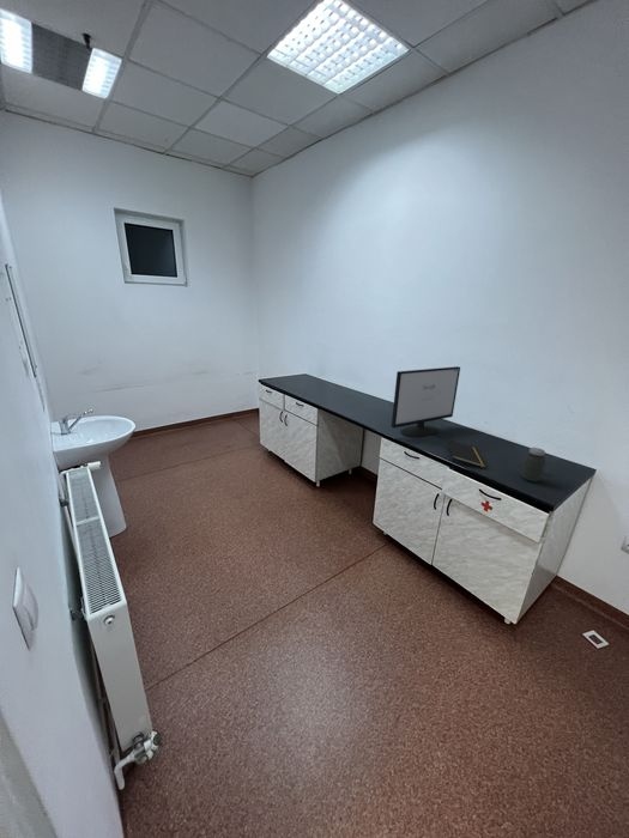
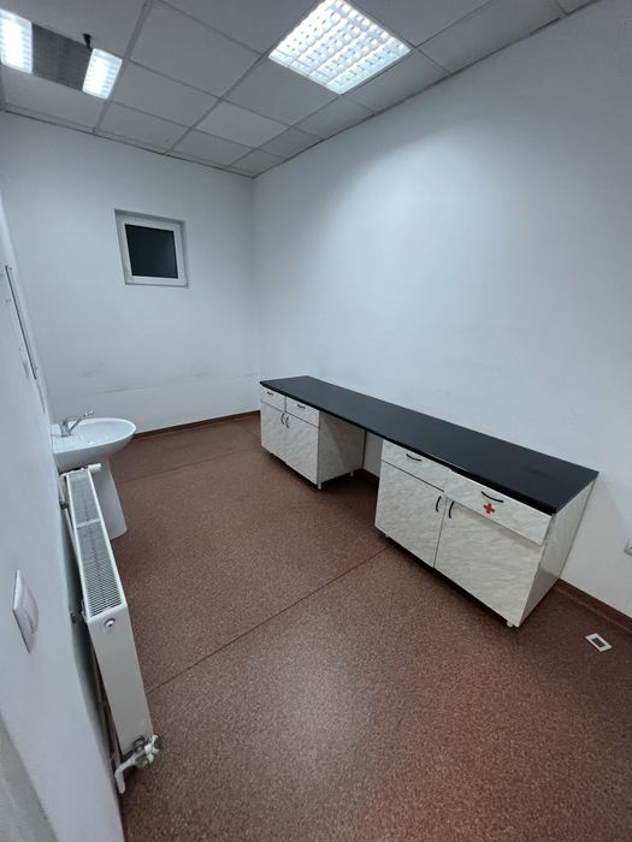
- computer monitor (423, 400)
- notepad (465, 453)
- jar (533, 464)
